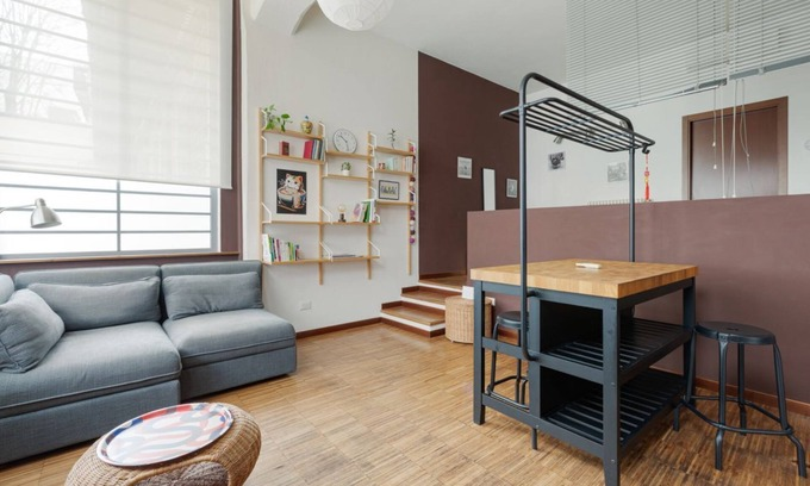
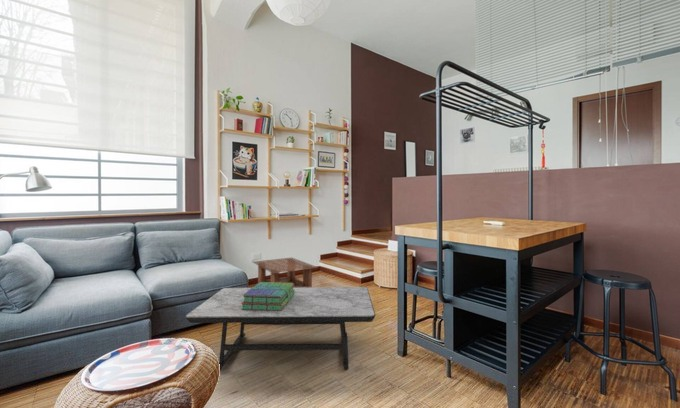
+ coffee table (288, 323)
+ side table (283, 282)
+ stack of books (269, 294)
